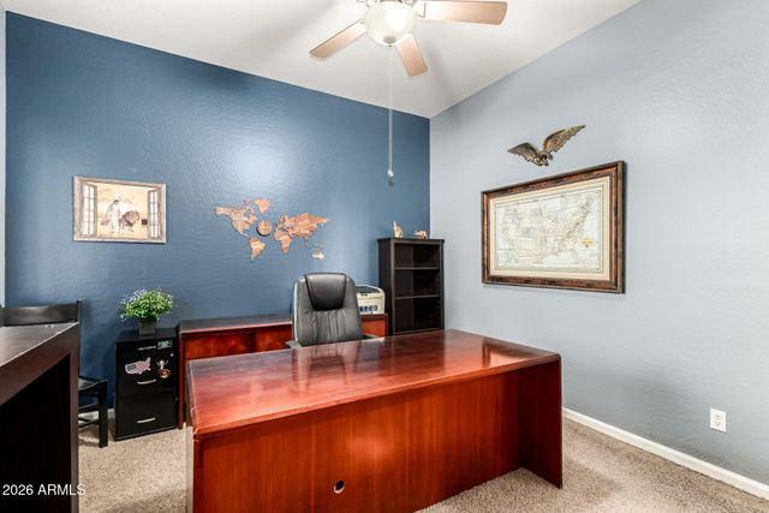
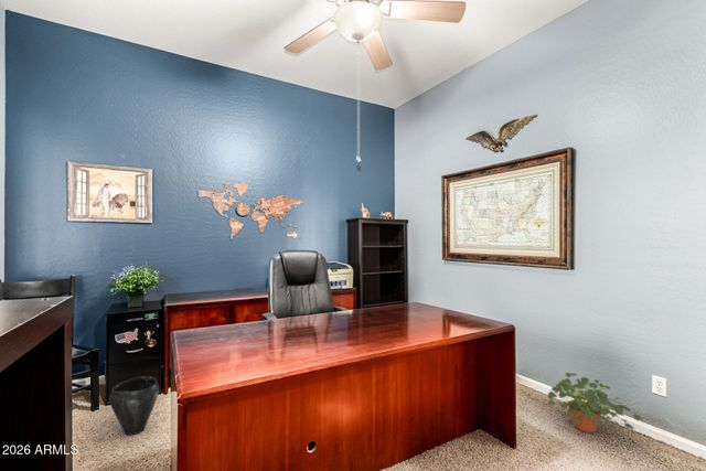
+ vase (135, 406)
+ potted plant (591, 408)
